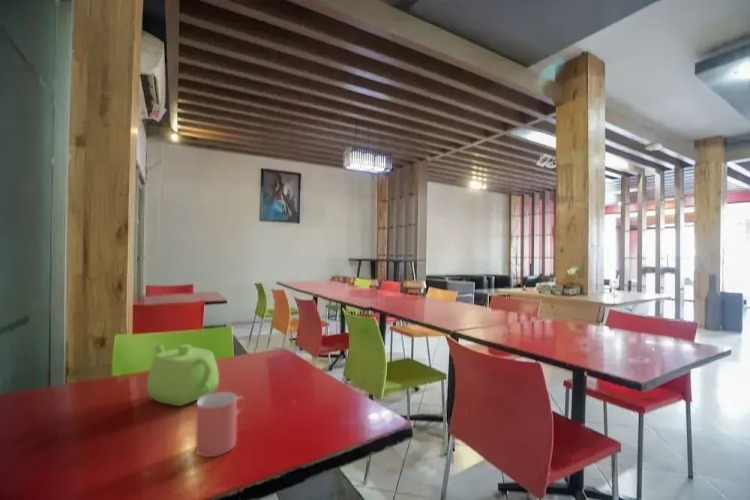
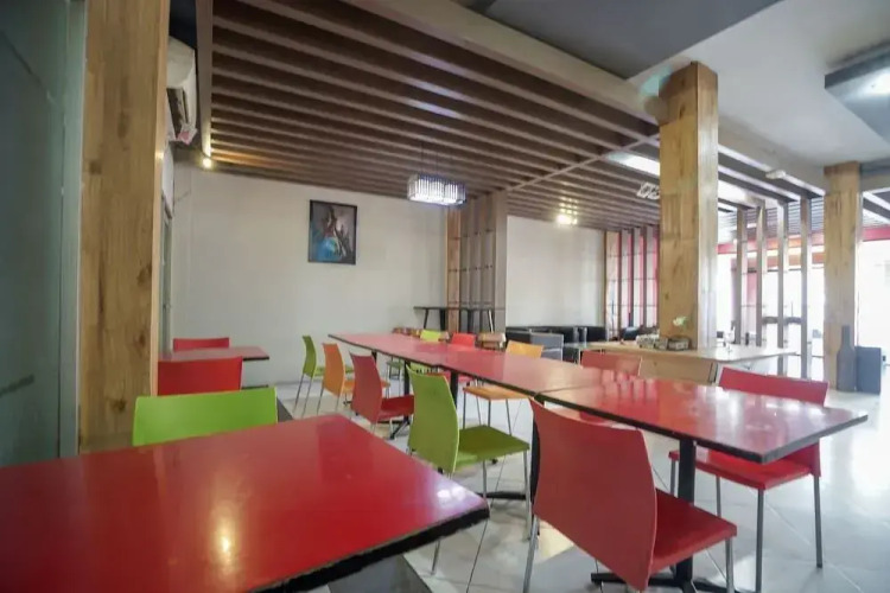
- cup (223, 419)
- teapot (179, 370)
